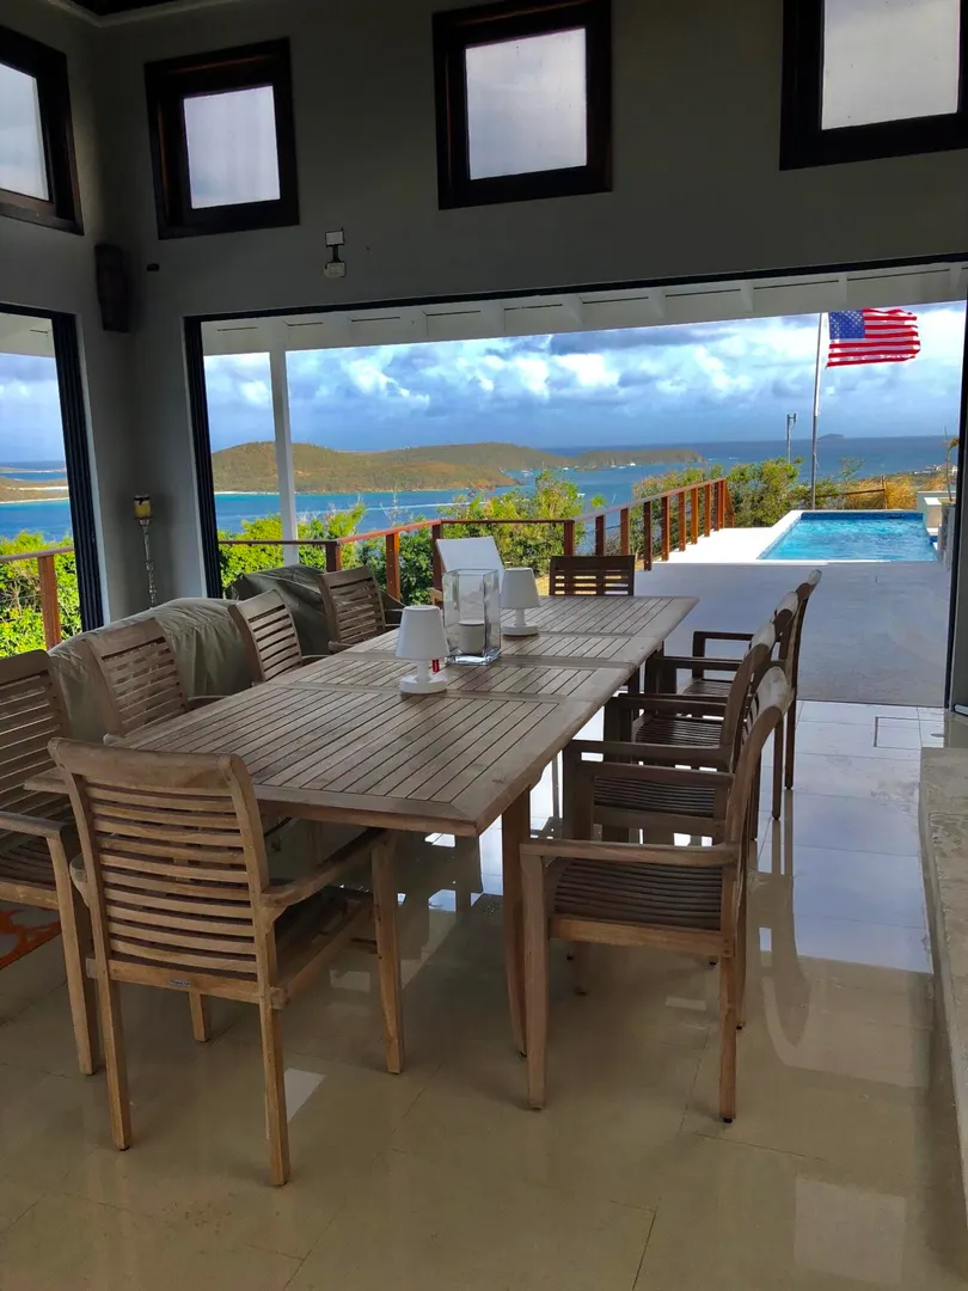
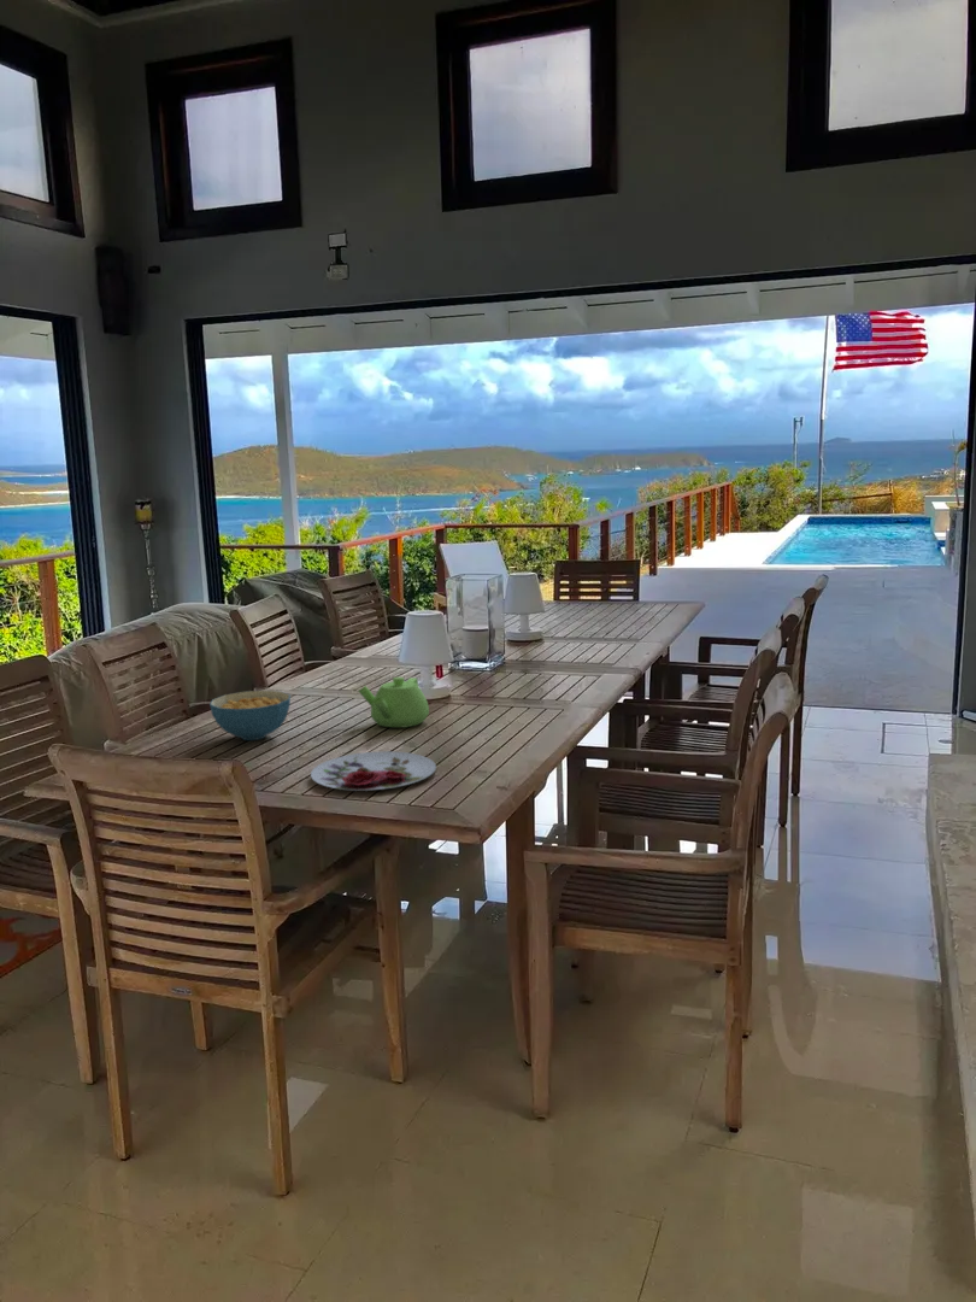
+ teapot (390, 700)
+ plate (374, 768)
+ cereal bowl (252, 717)
